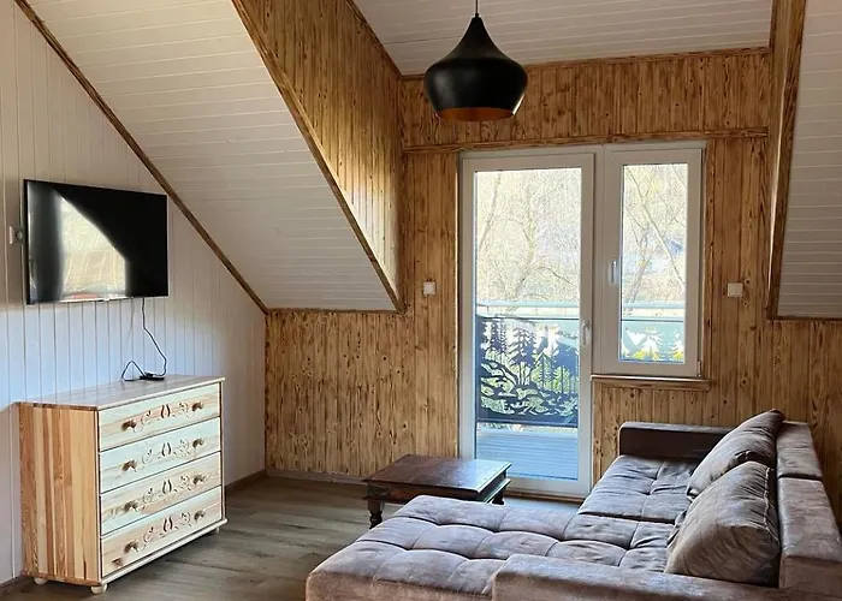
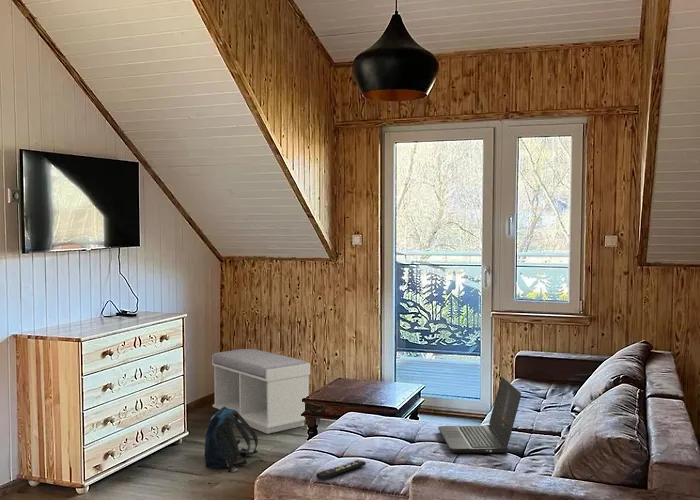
+ laptop computer (477, 426)
+ bench (259, 387)
+ remote control (341, 469)
+ backpack (232, 434)
